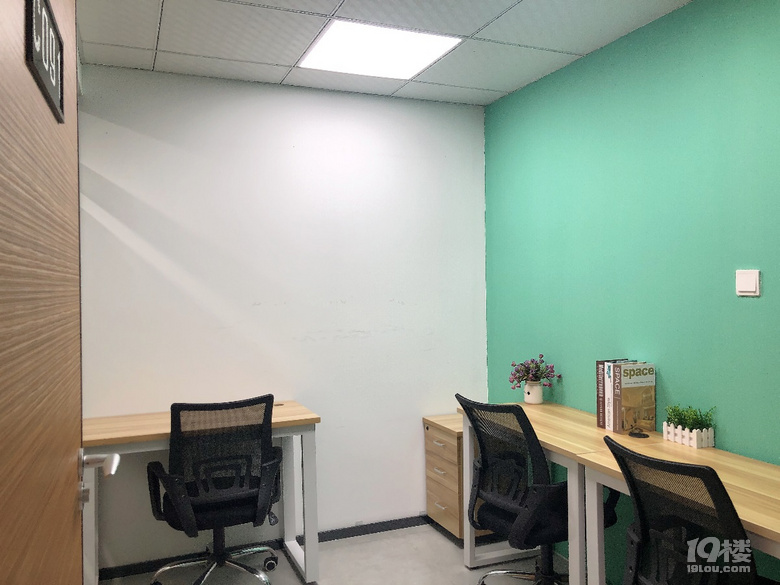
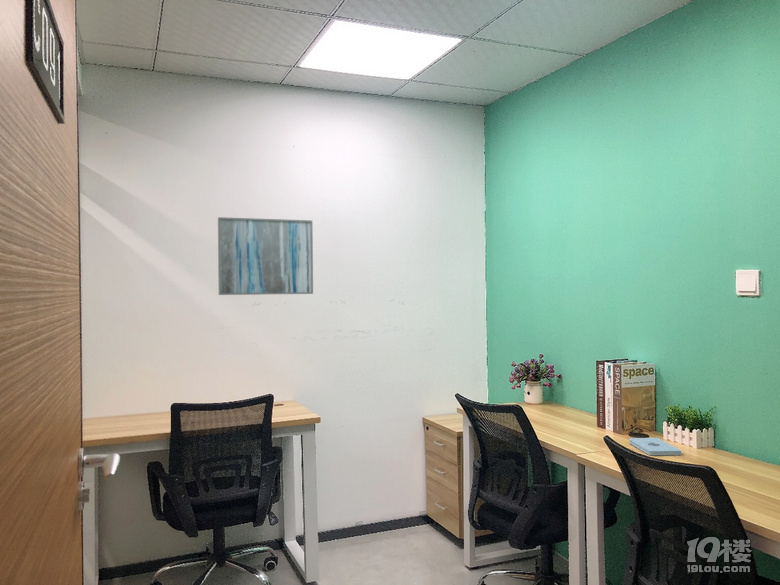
+ notepad (653, 446)
+ wall art (266, 256)
